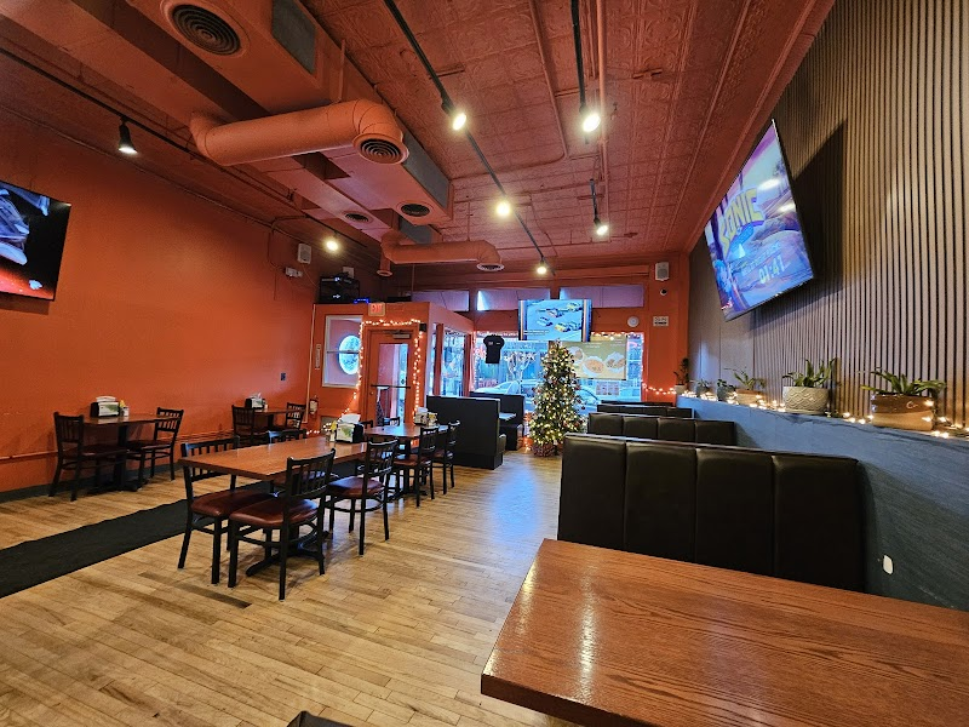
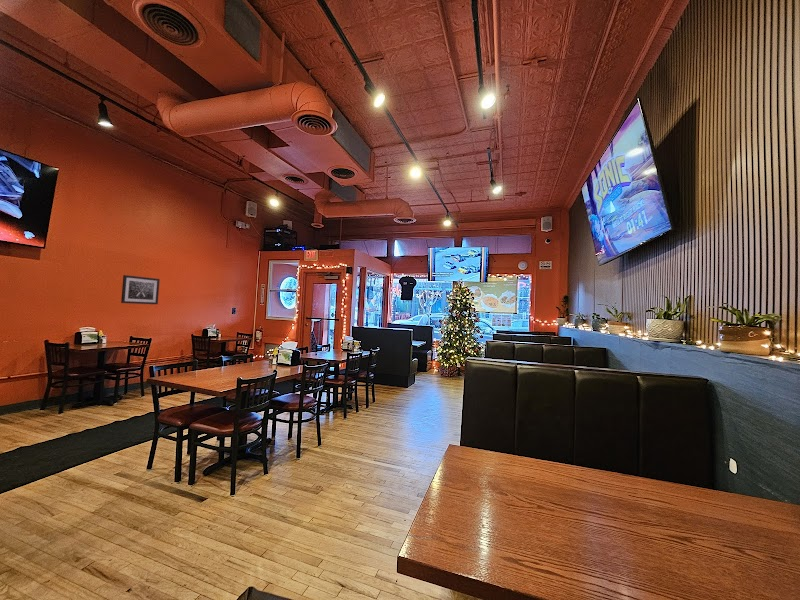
+ wall art (141, 290)
